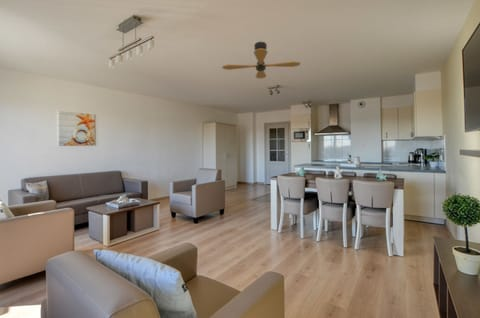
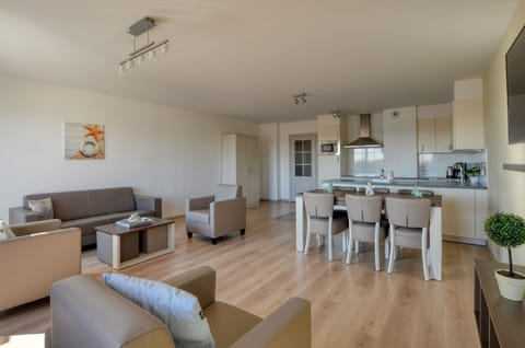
- ceiling fan (260, 56)
